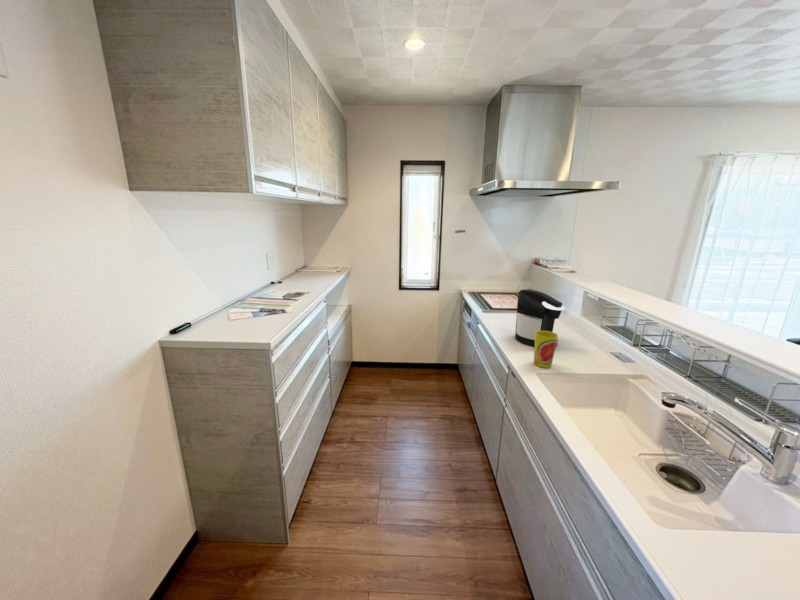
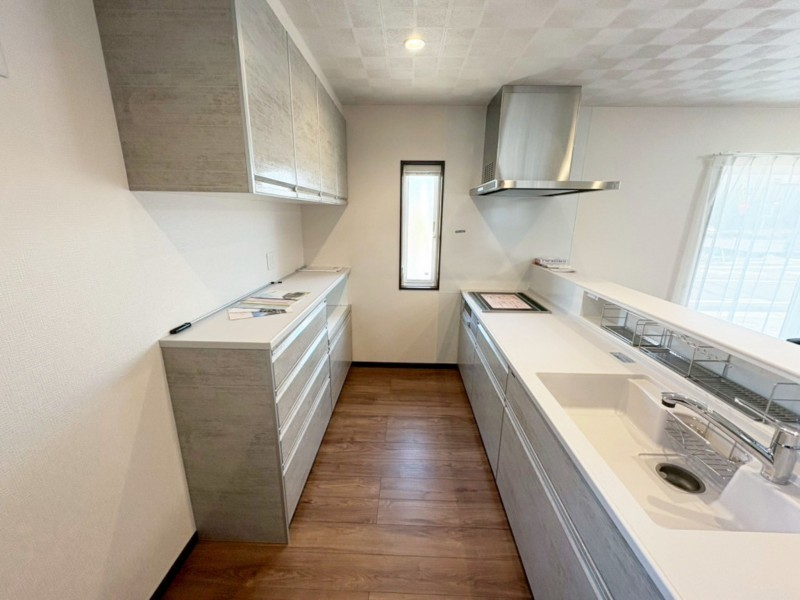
- cup (544, 349)
- coffee maker (539, 317)
